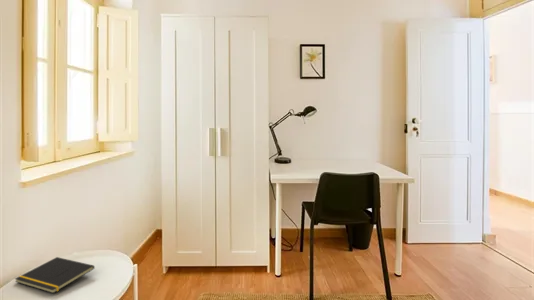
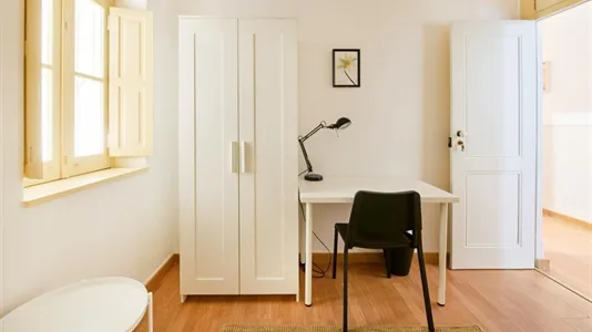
- notepad (55, 273)
